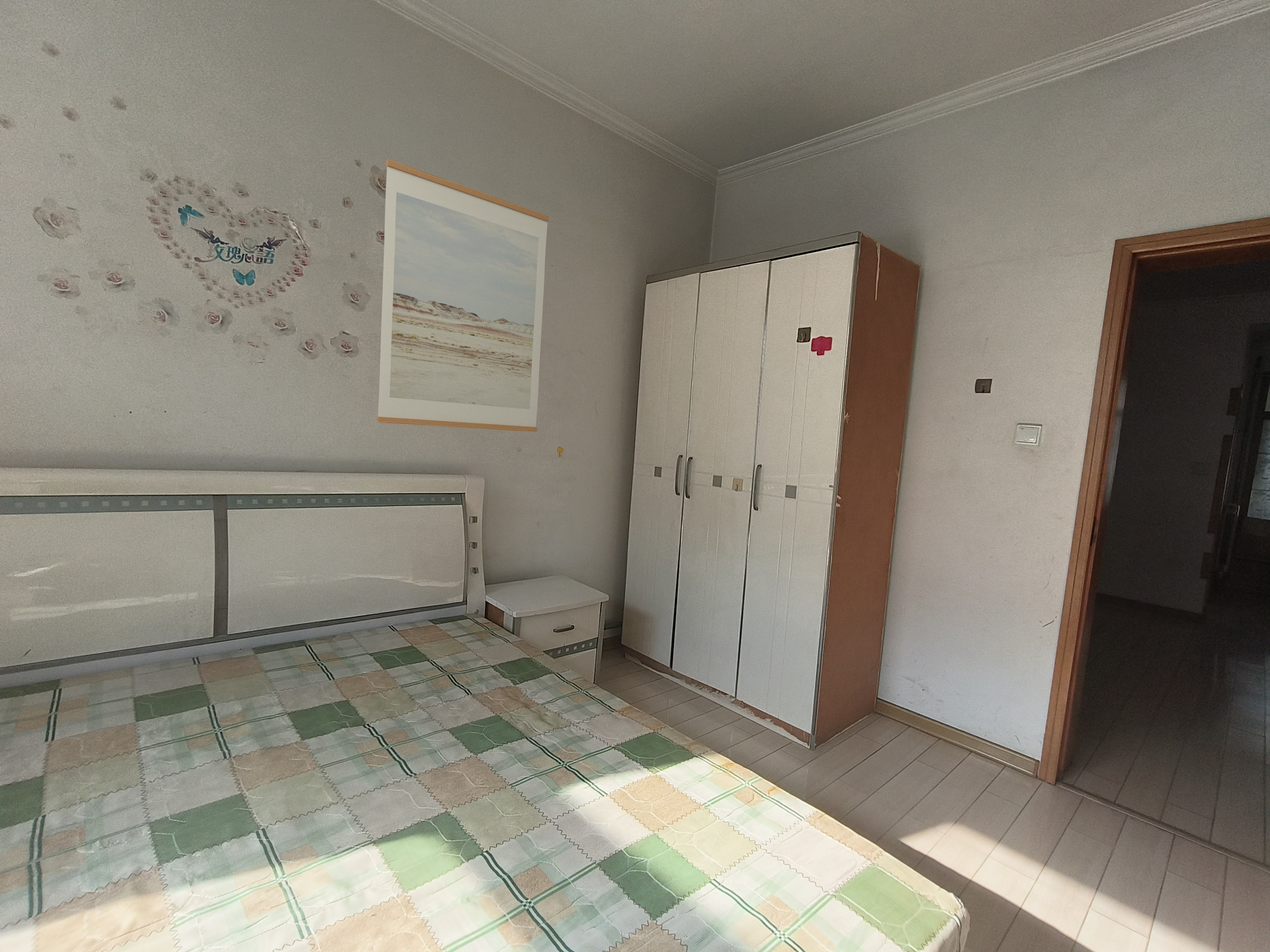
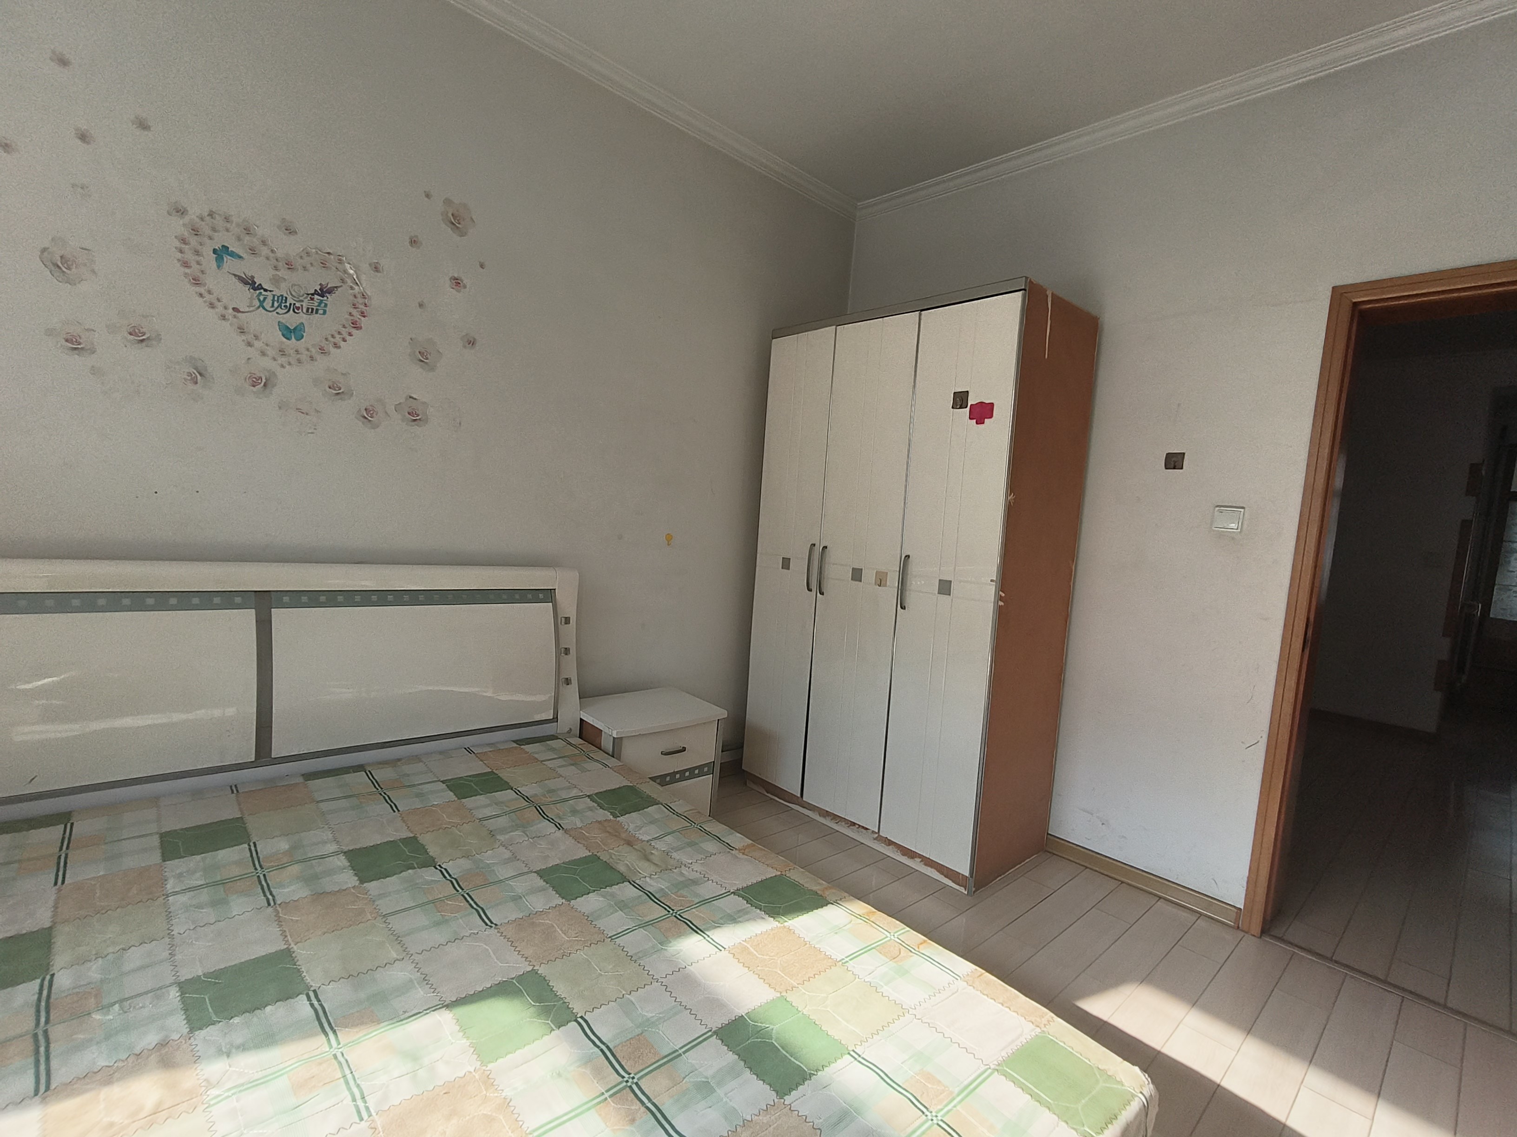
- wall art (470, 311)
